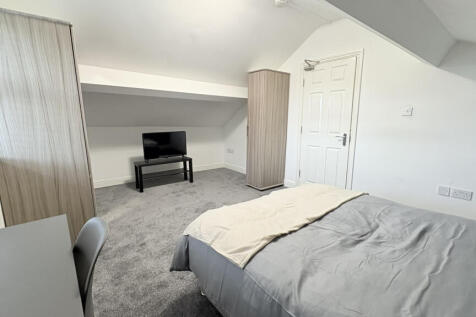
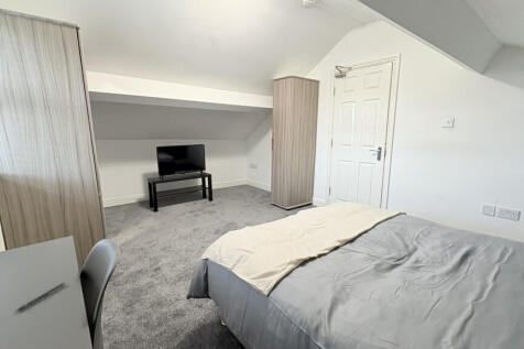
+ pen (41, 296)
